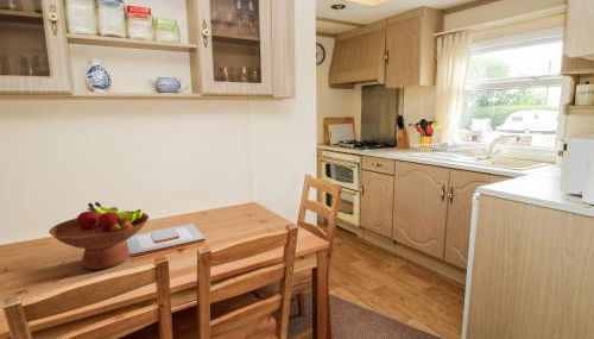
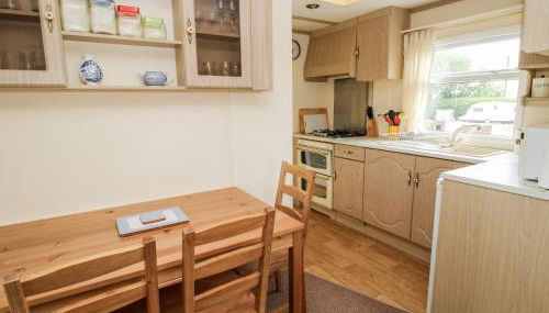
- fruit bowl (103, 234)
